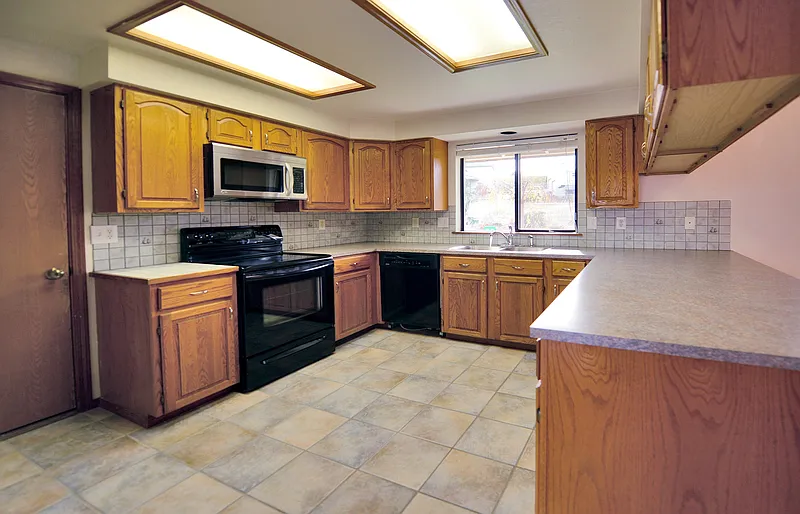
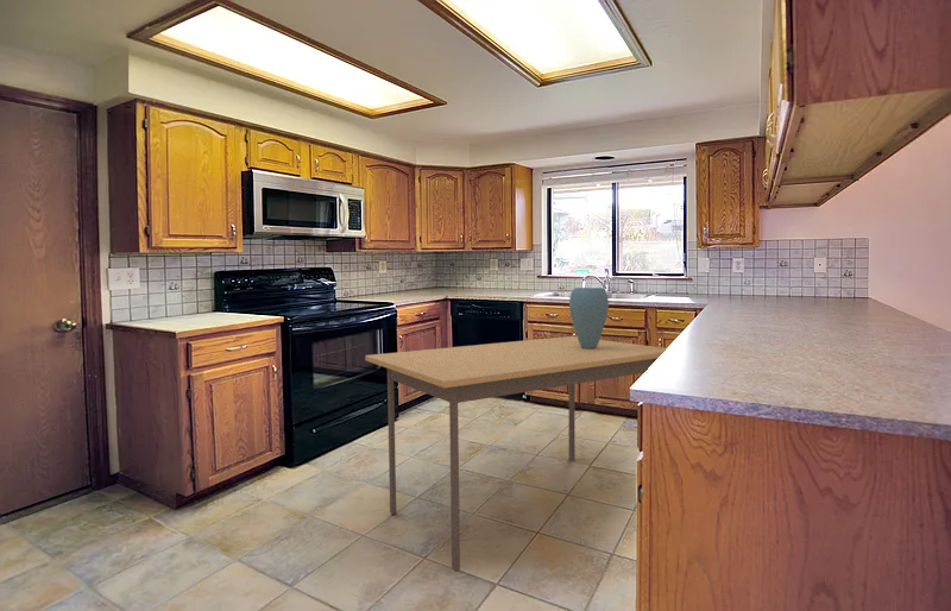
+ vase (588, 317)
+ dining table (519, 392)
